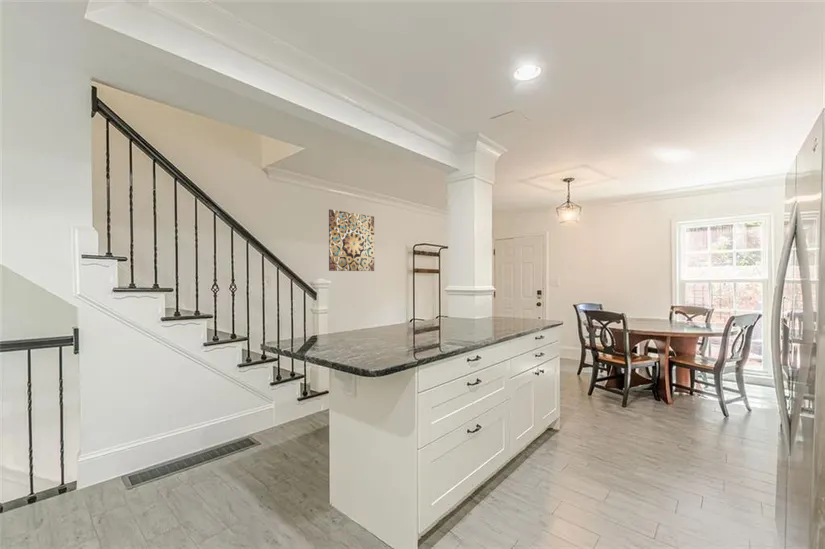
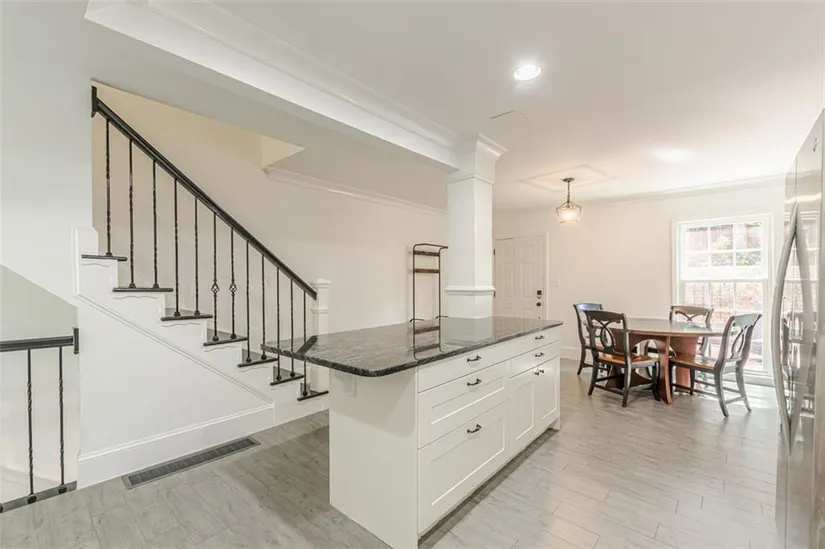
- wall art (352, 242)
